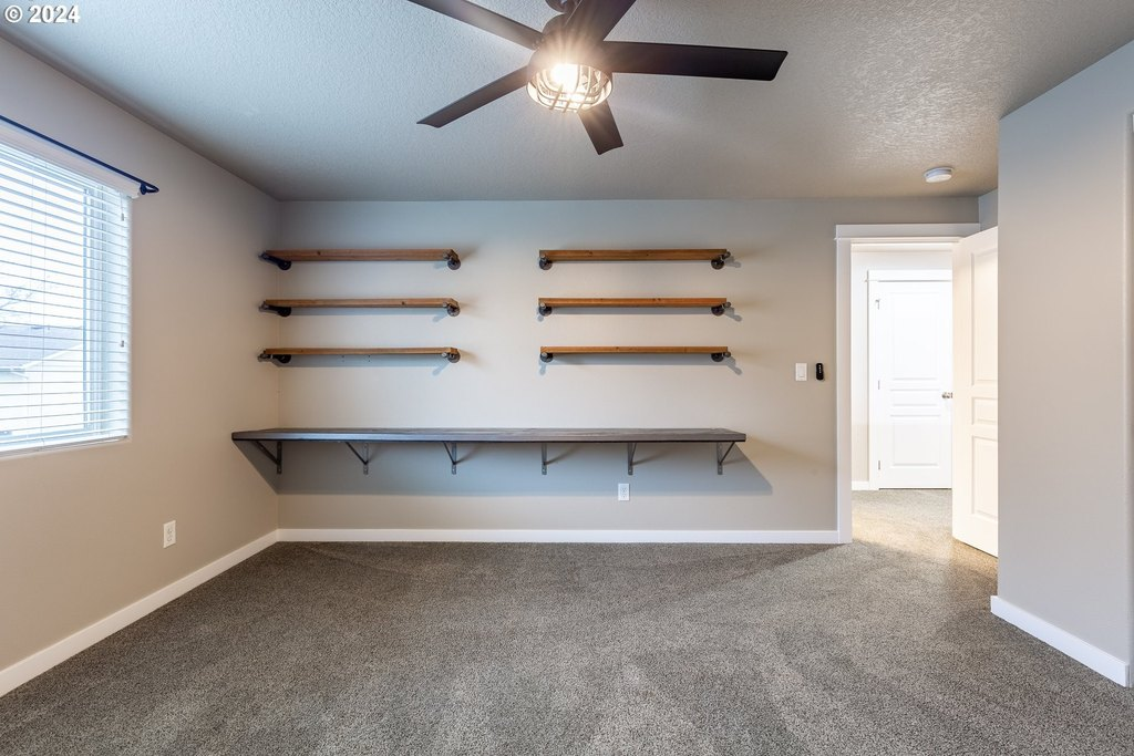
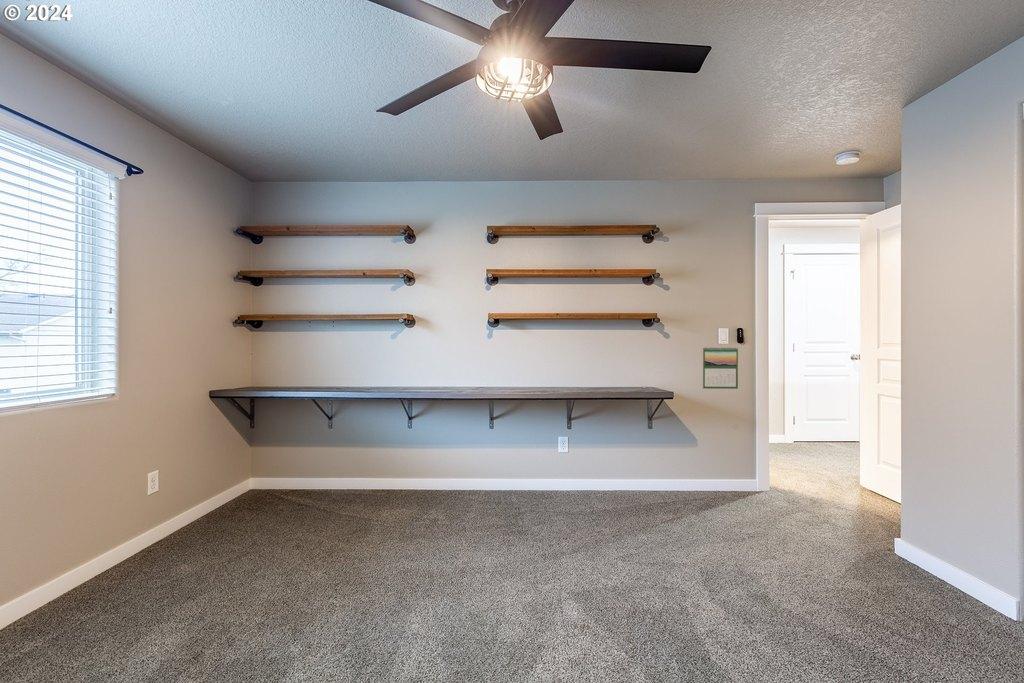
+ calendar (720, 367)
